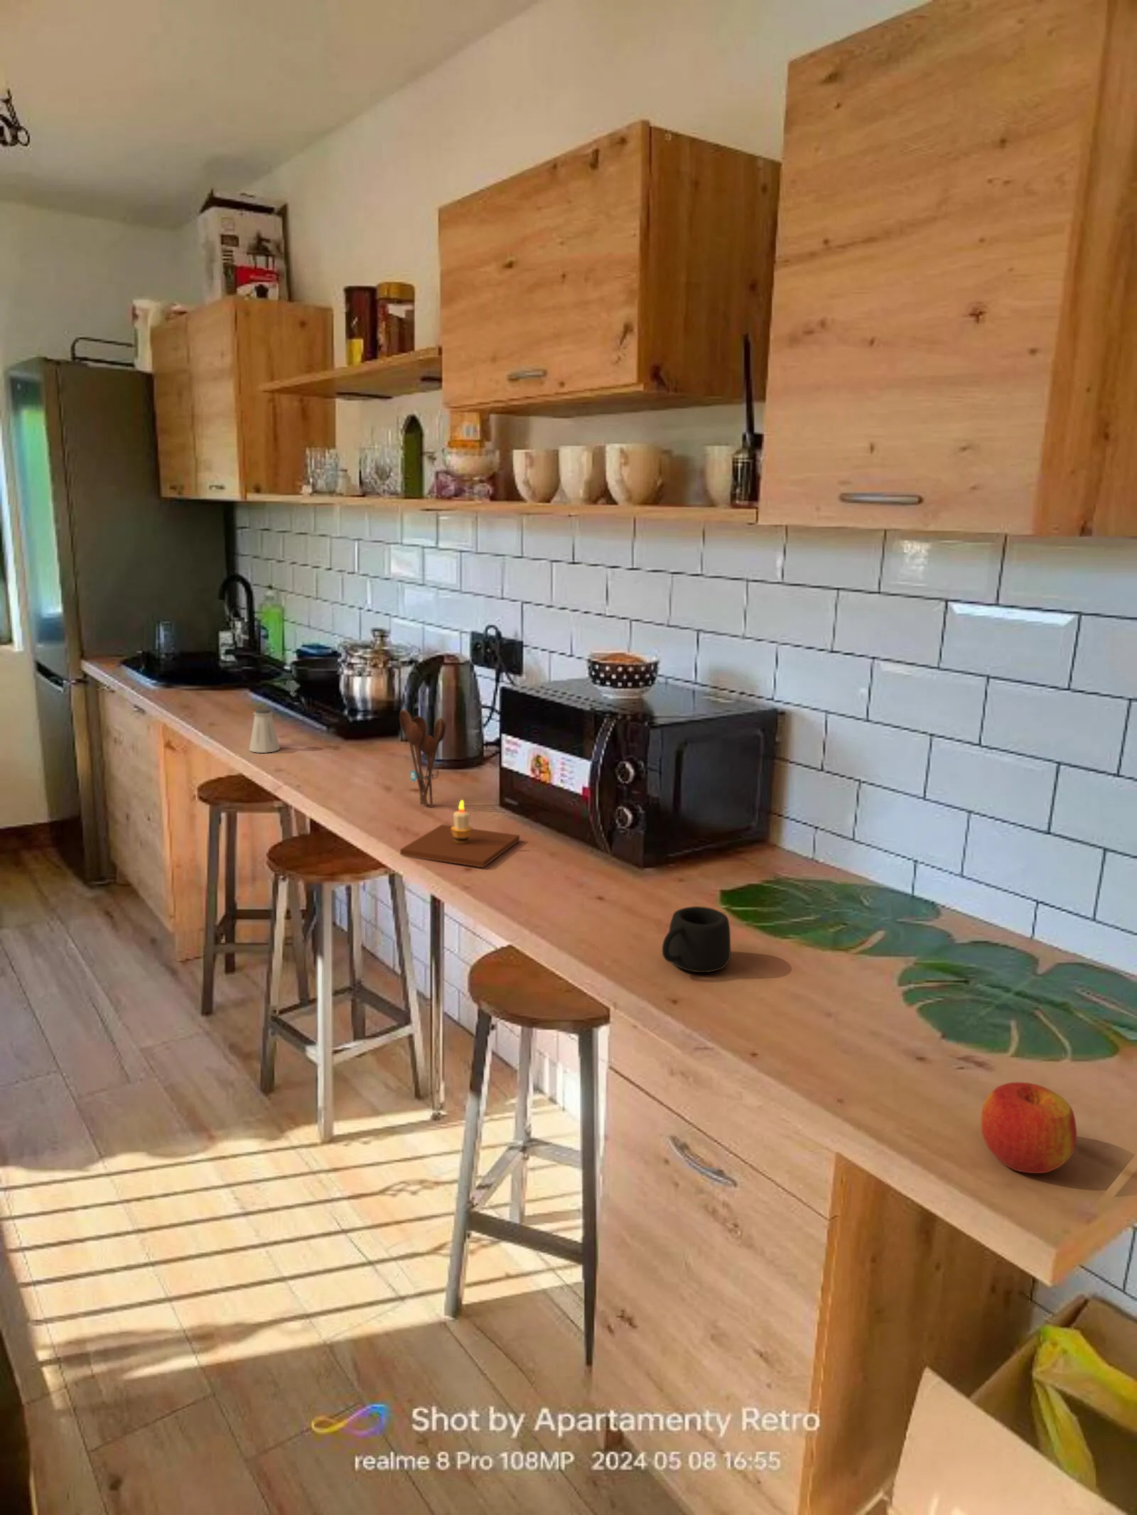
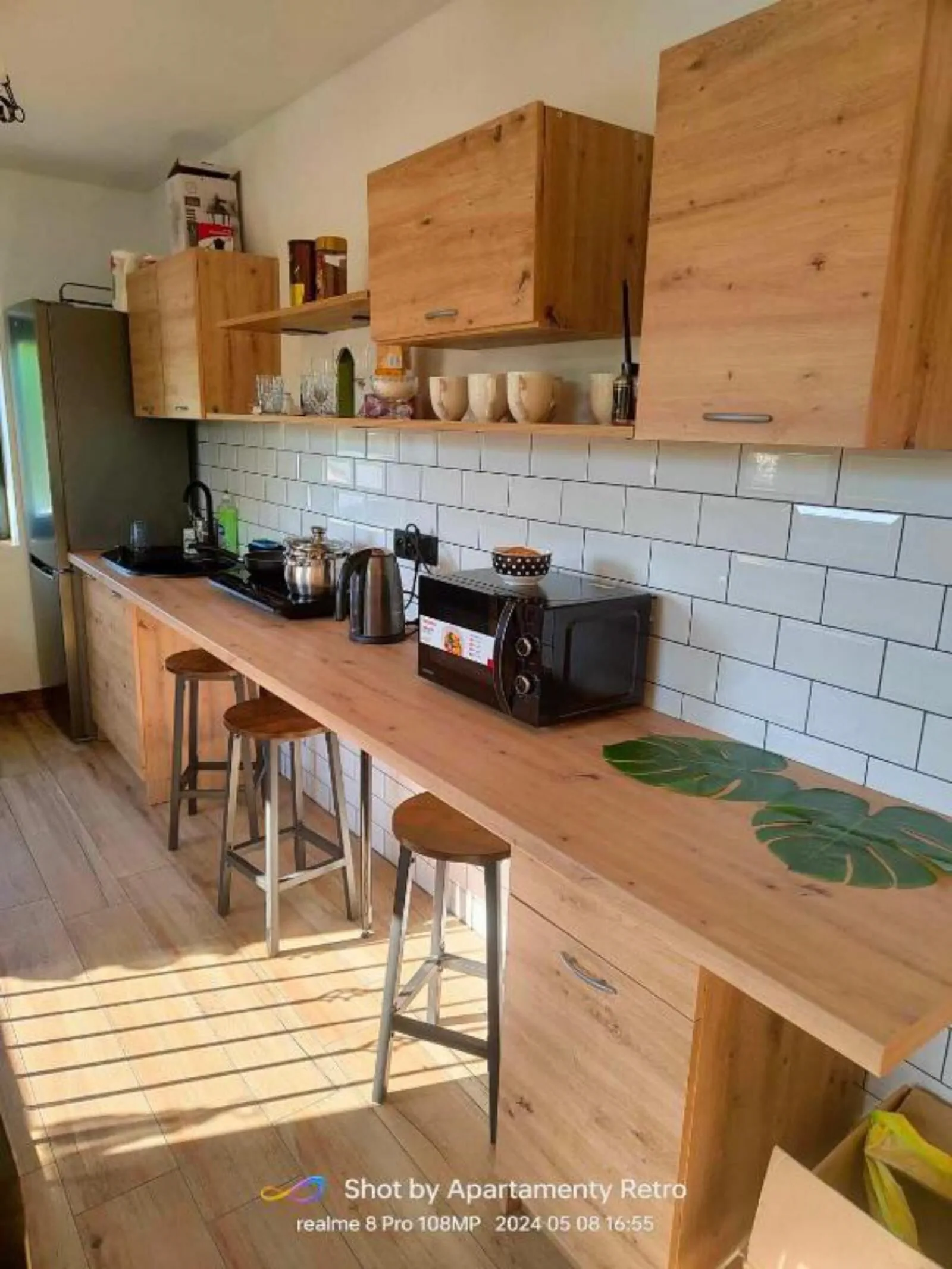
- apple (1027, 1126)
- mug (692, 942)
- utensil holder (420, 757)
- saltshaker (264, 729)
- candle (461, 824)
